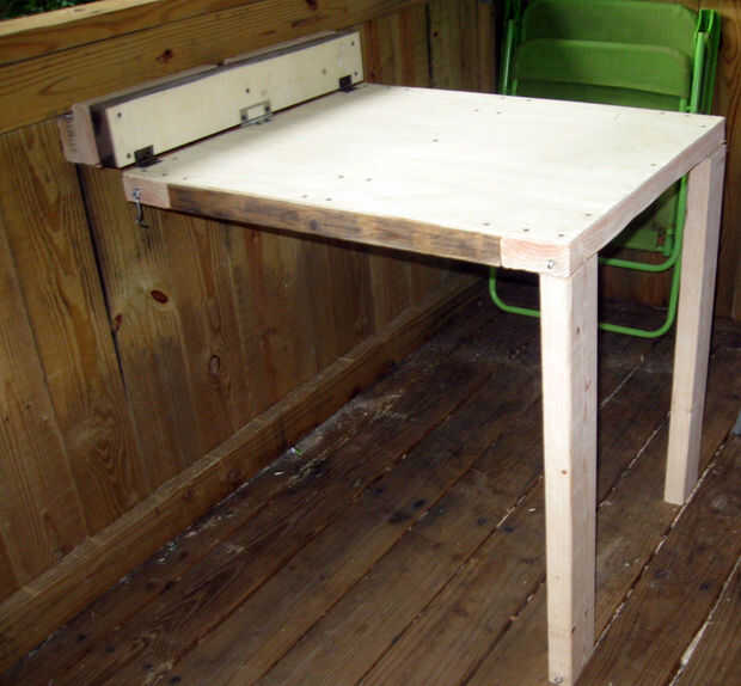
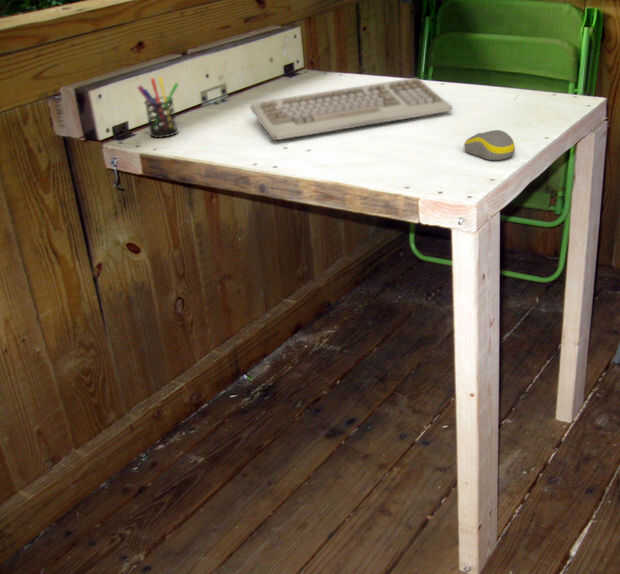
+ pen holder (162, 104)
+ computer mouse (489, 141)
+ keyboard (349, 106)
